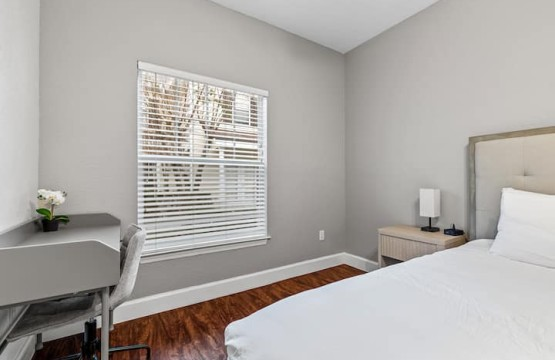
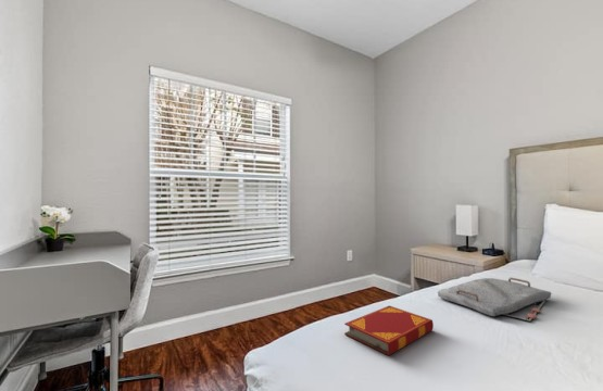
+ serving tray (501, 294)
+ hardback book (389, 327)
